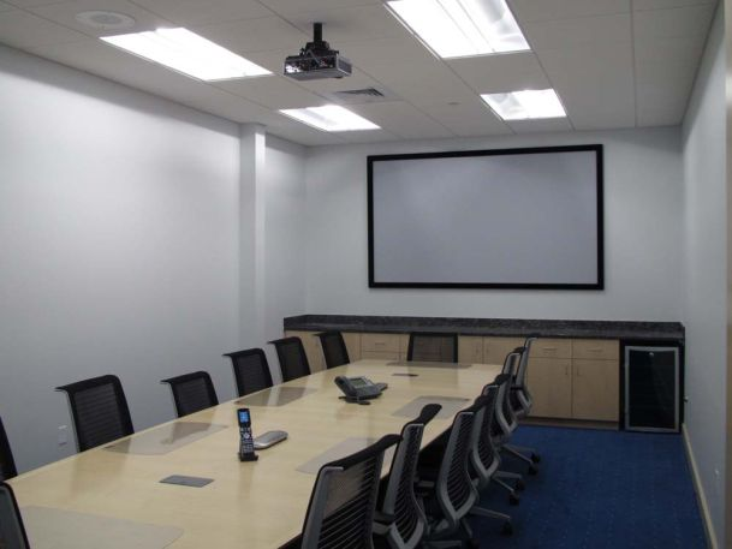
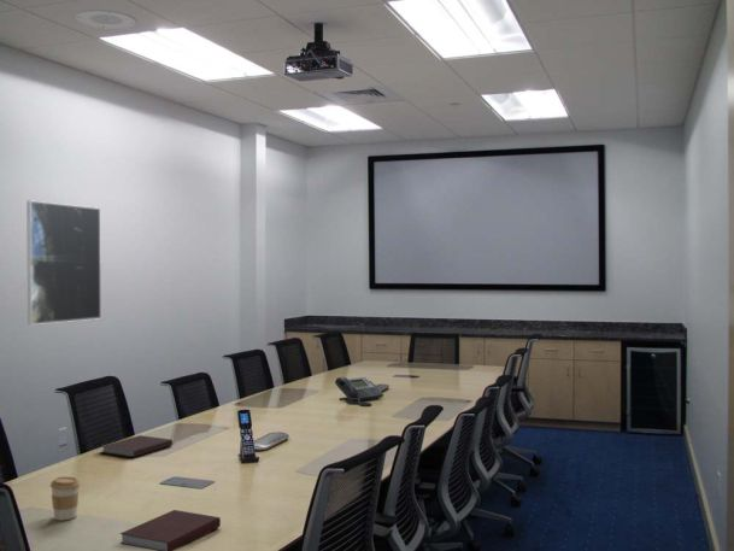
+ coffee cup (65, 497)
+ notebook (171, 529)
+ notebook (136, 445)
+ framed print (65, 263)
